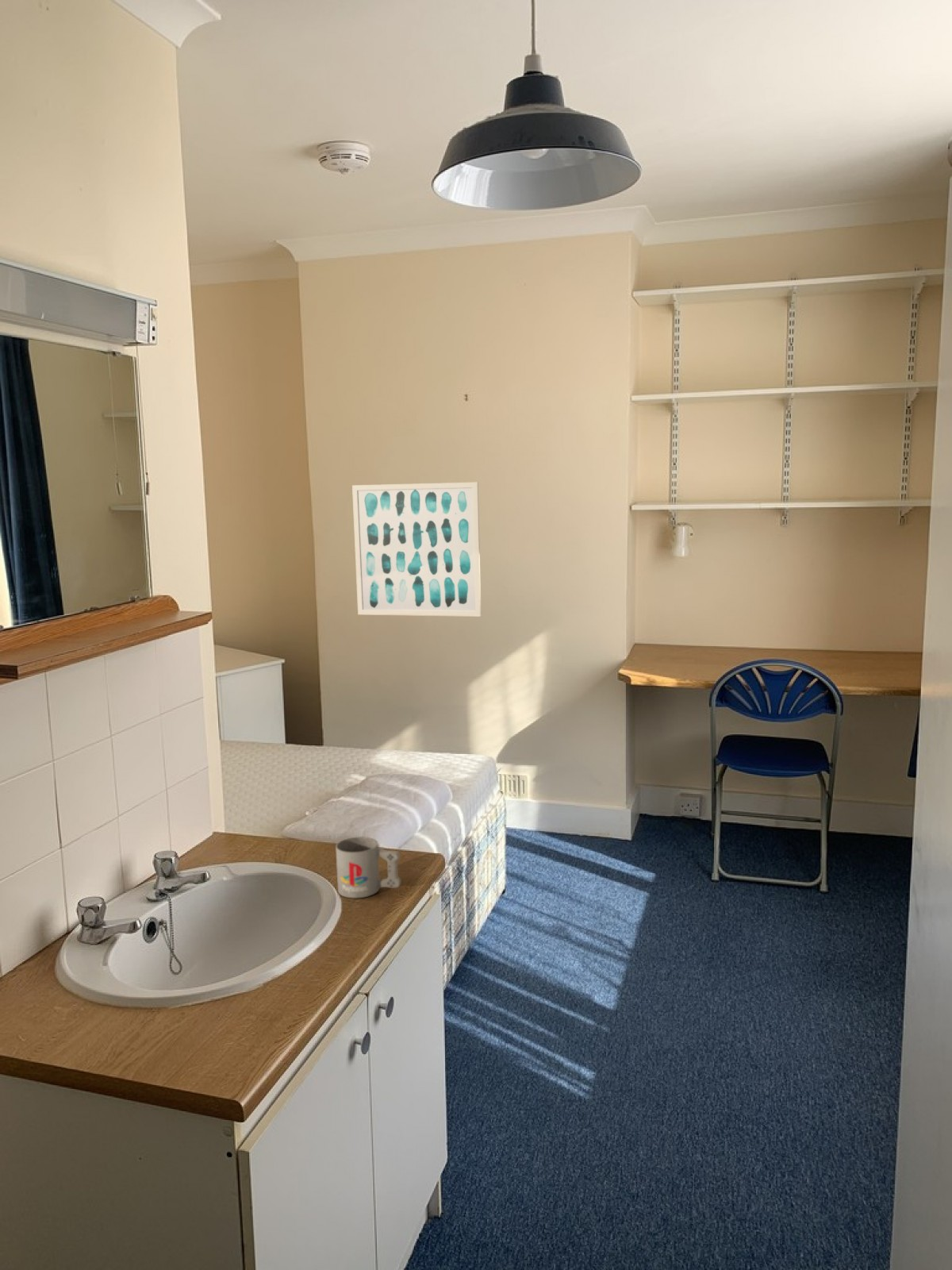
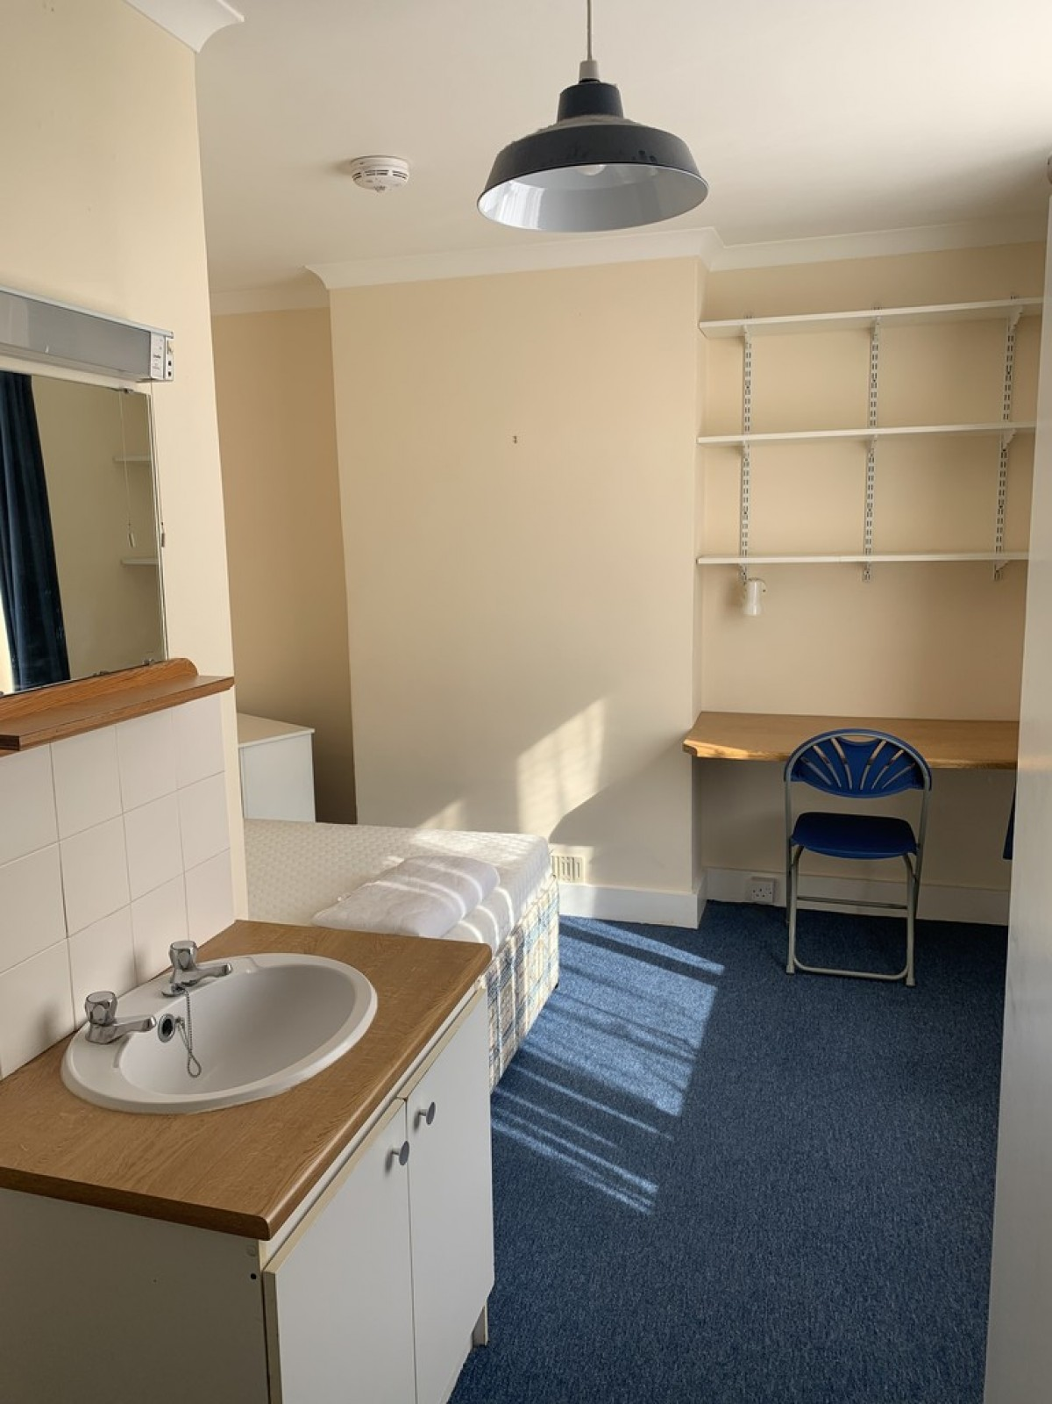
- wall art (416, 550)
- mug (369, 867)
